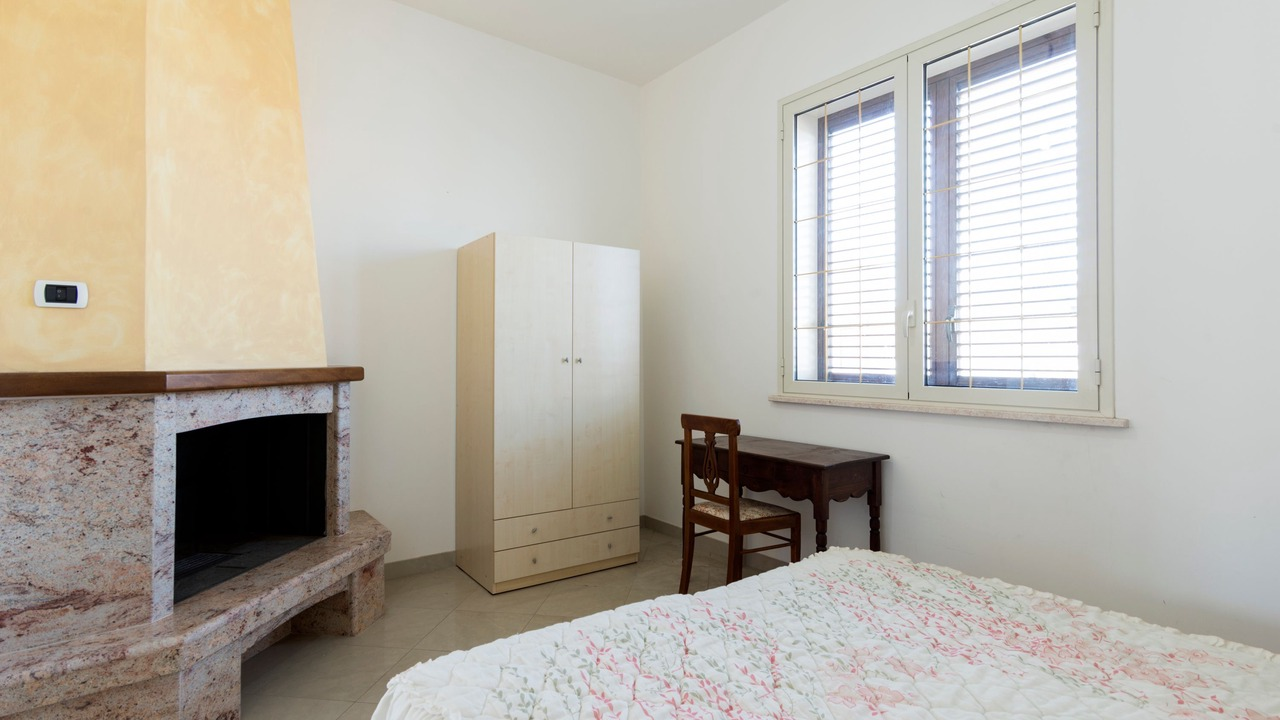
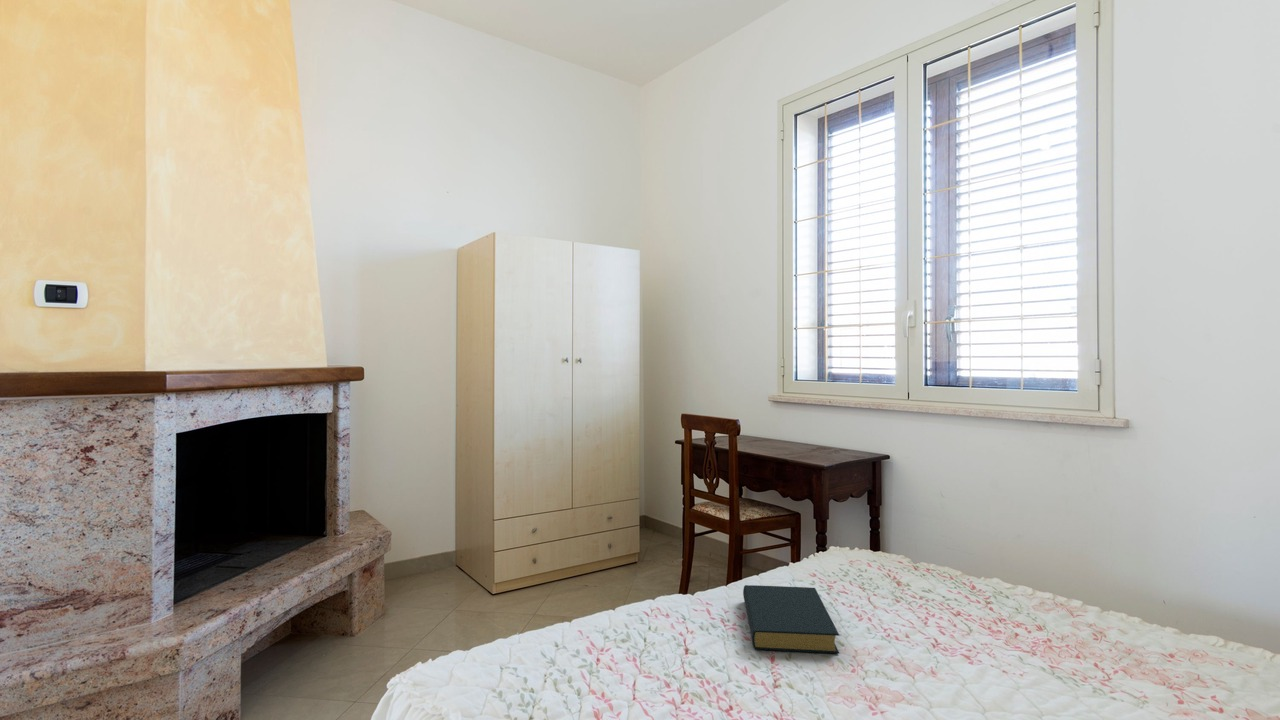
+ hardback book (786, 615)
